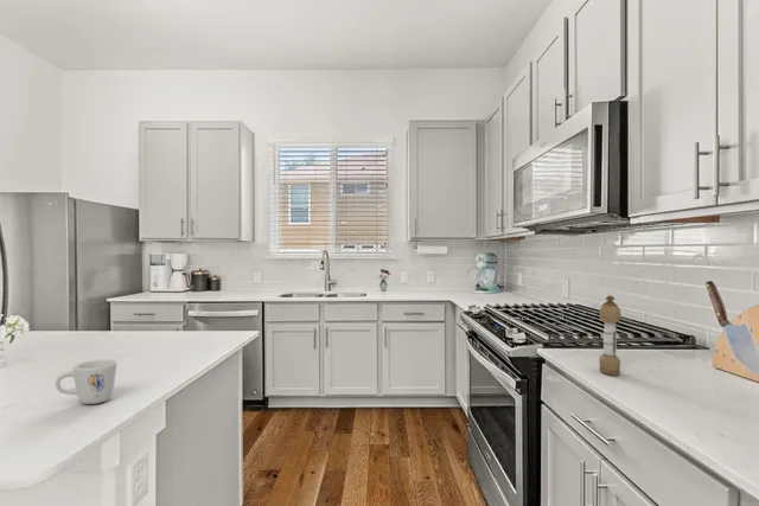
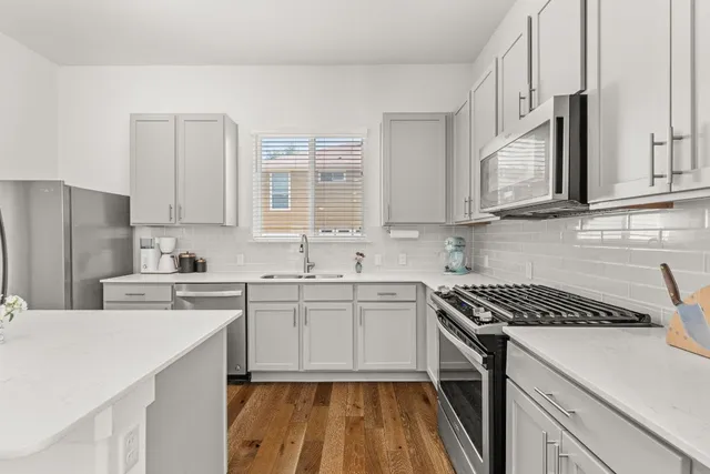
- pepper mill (610, 334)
- mug (87, 383)
